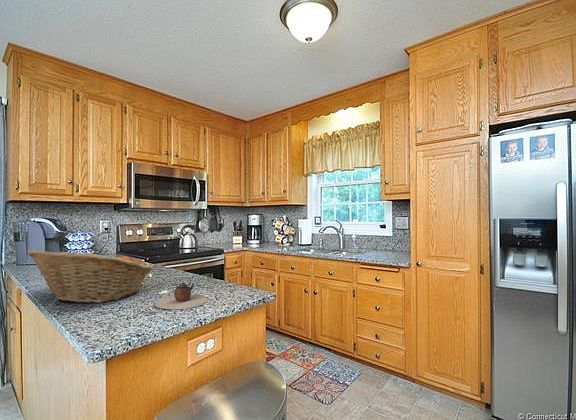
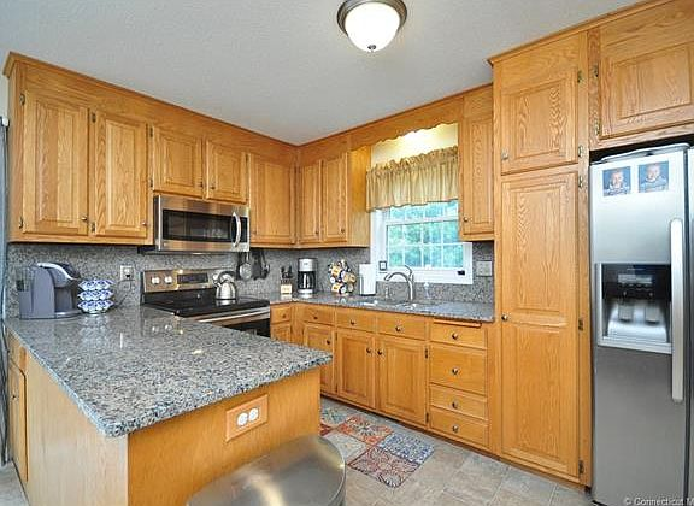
- teapot (181, 289)
- fruit basket (93, 270)
